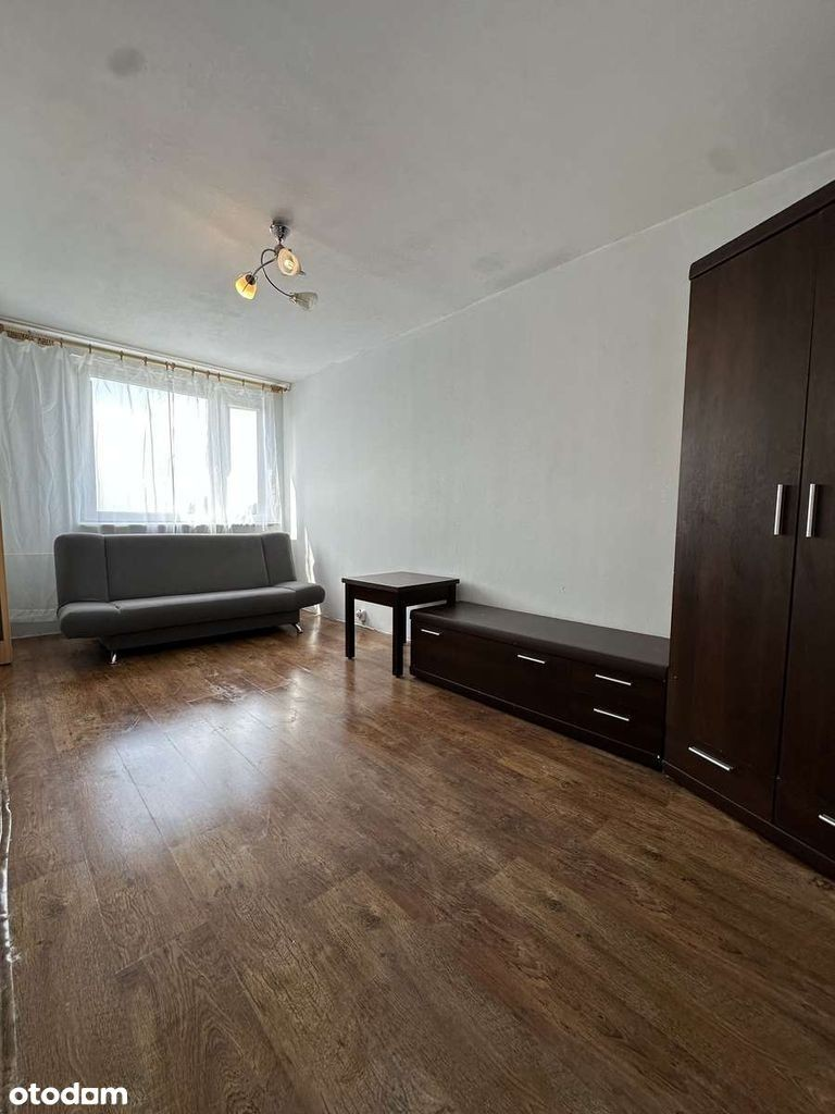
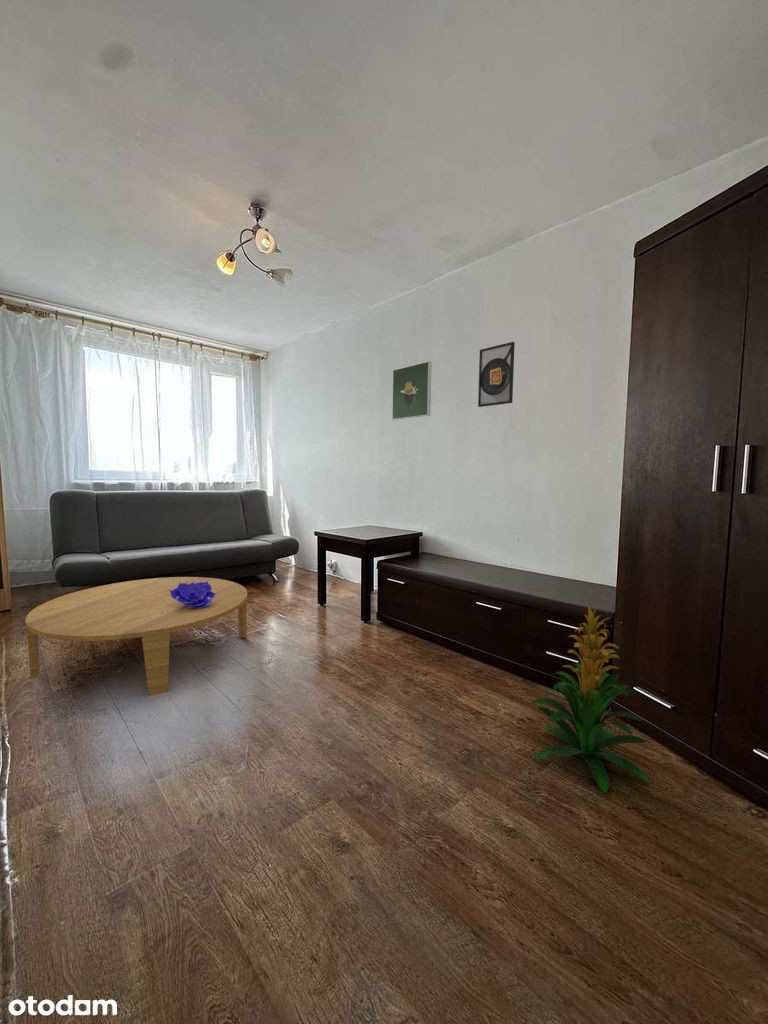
+ coffee table (149, 626)
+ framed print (495, 375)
+ decorative bowl (192, 593)
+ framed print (410, 391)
+ indoor plant (591, 680)
